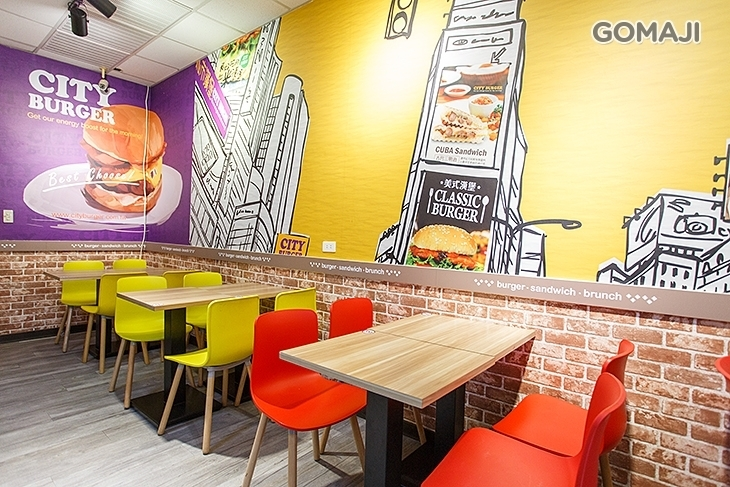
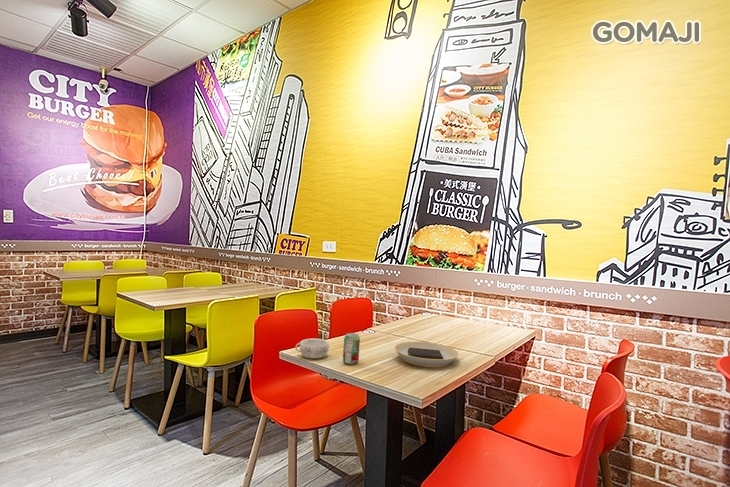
+ decorative bowl (311, 348)
+ plate (425, 354)
+ beverage can (351, 348)
